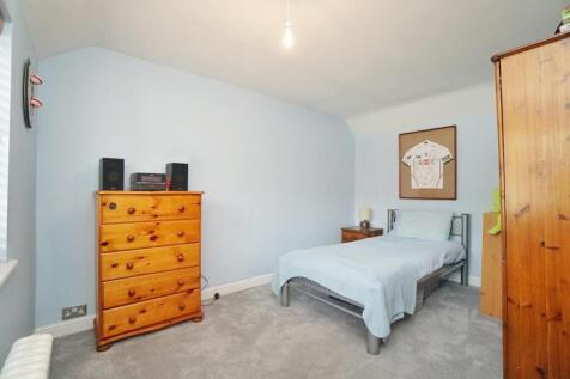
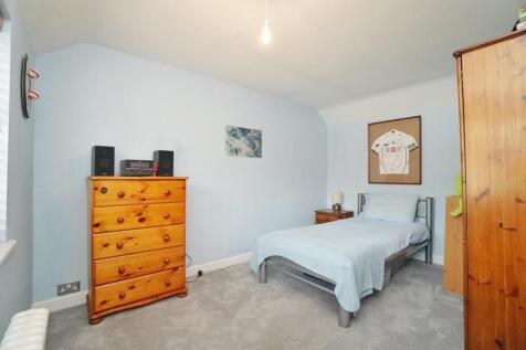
+ wall art (244, 142)
